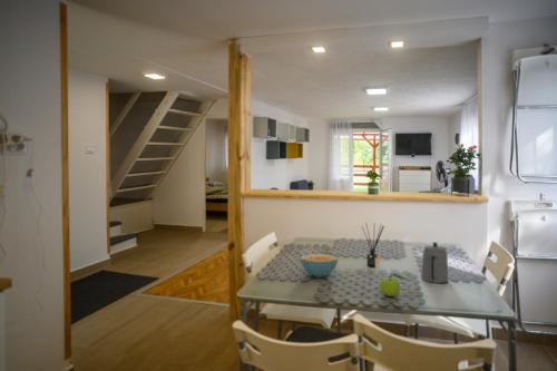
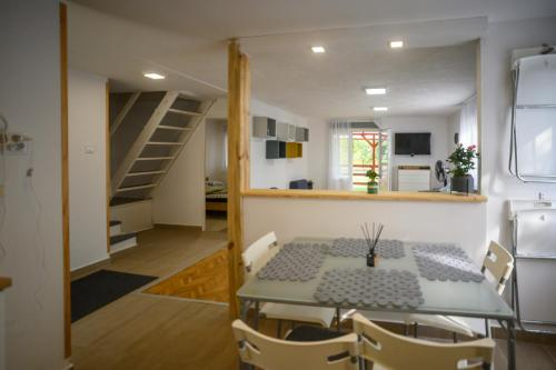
- cereal bowl (319, 266)
- fruit (393, 284)
- teapot (434, 260)
